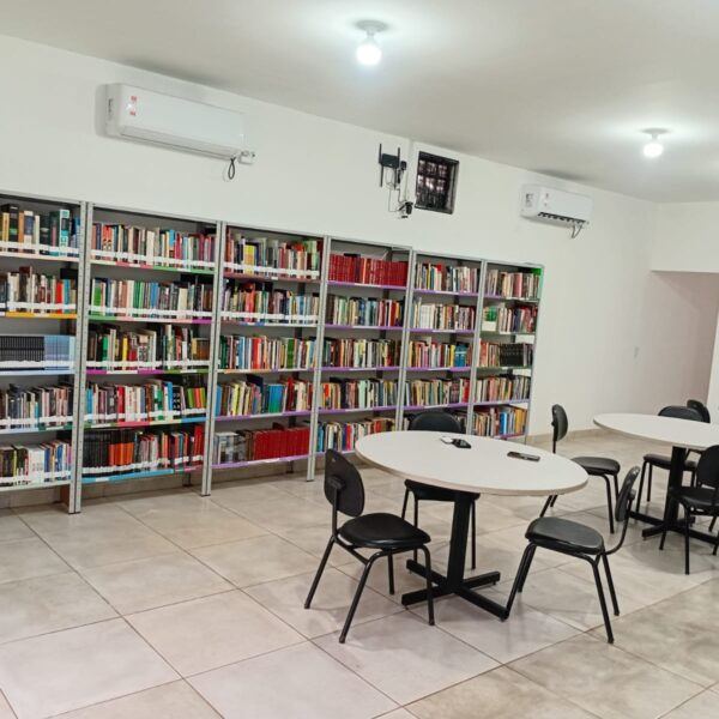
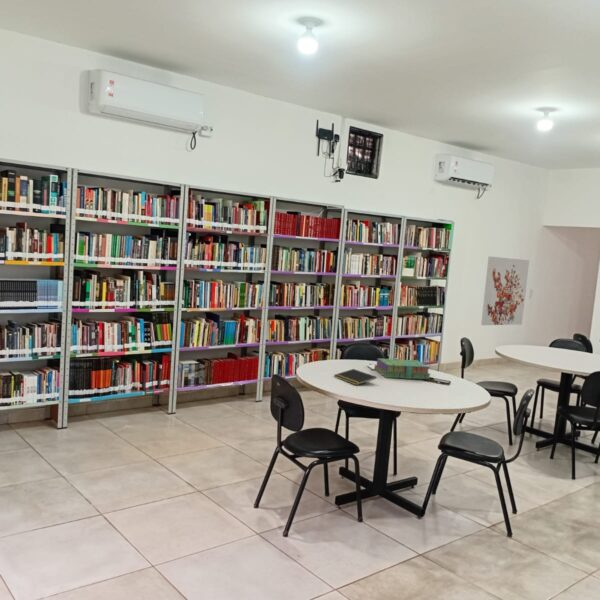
+ stack of books (402, 368)
+ wall art (505, 291)
+ notepad (354, 376)
